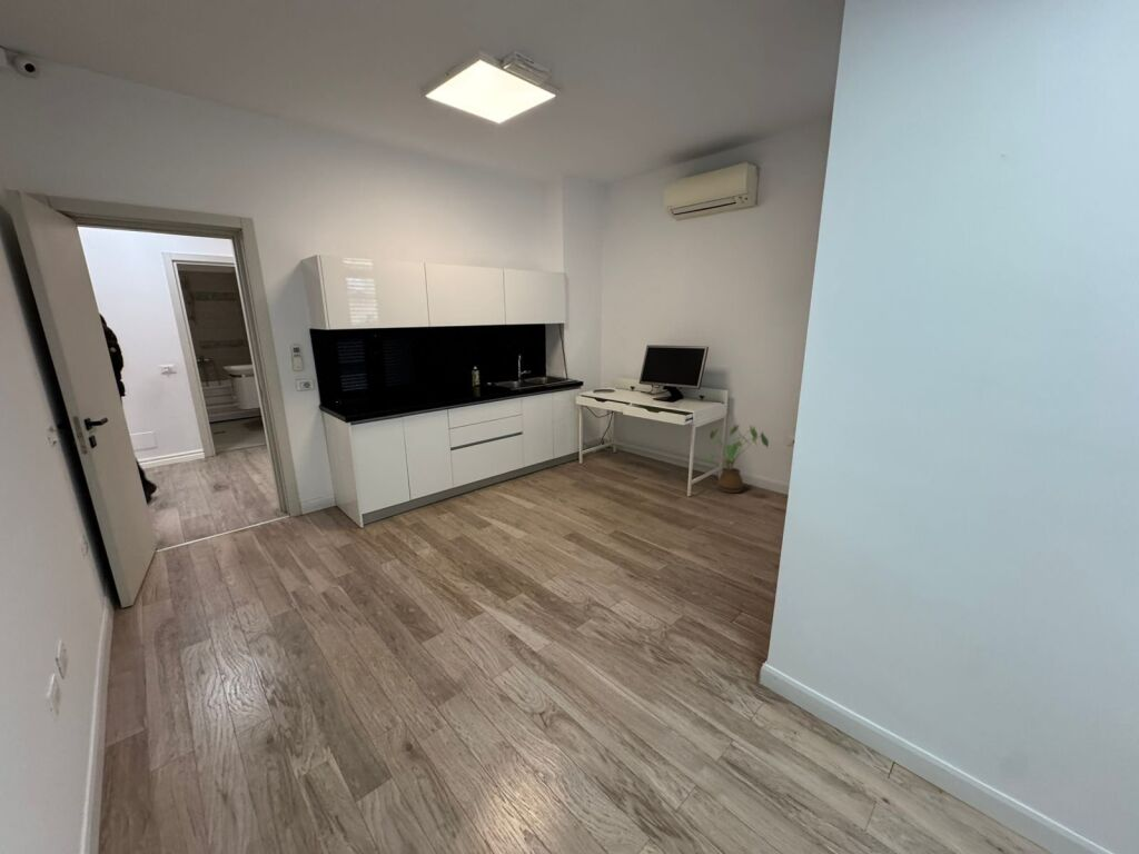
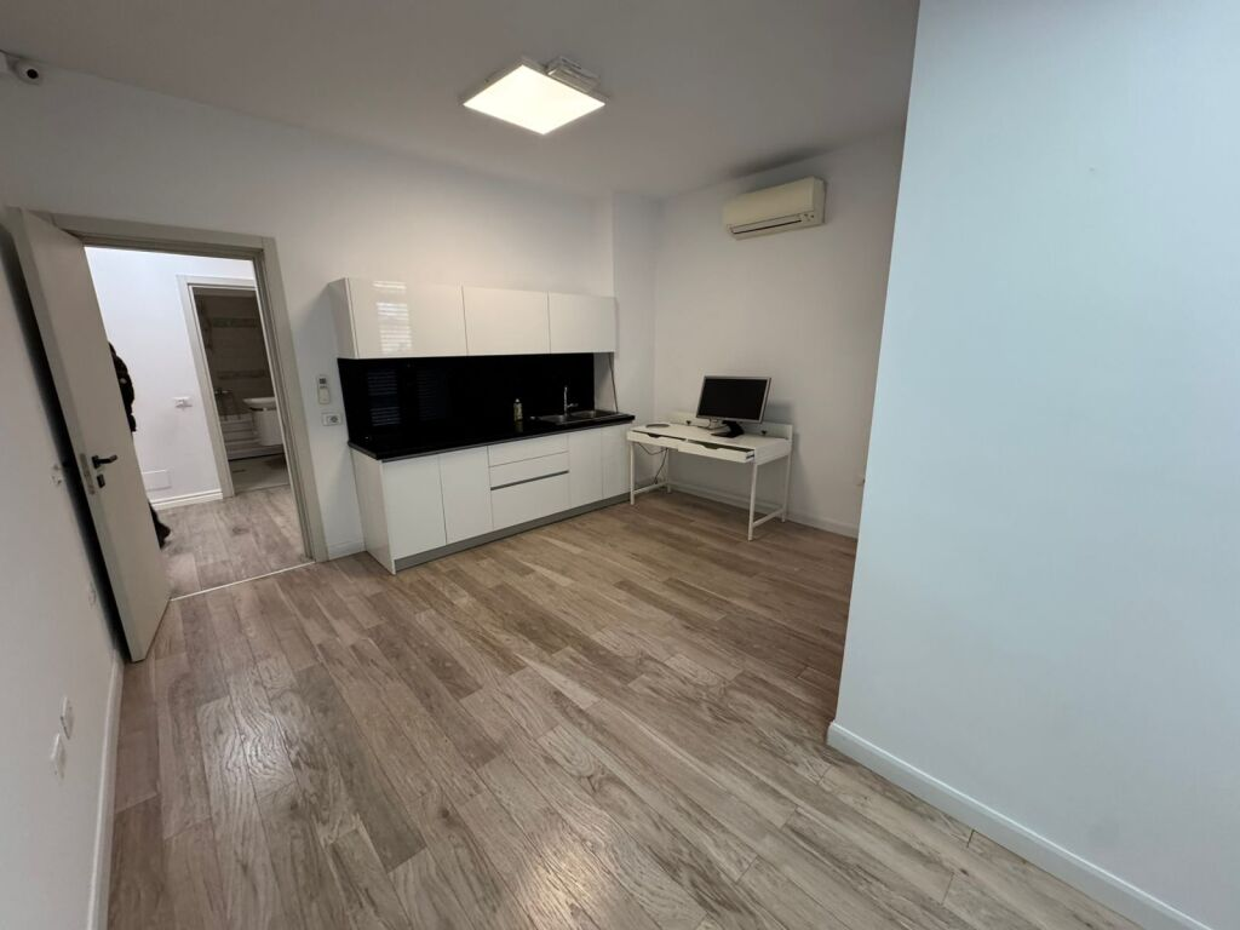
- house plant (734, 459)
